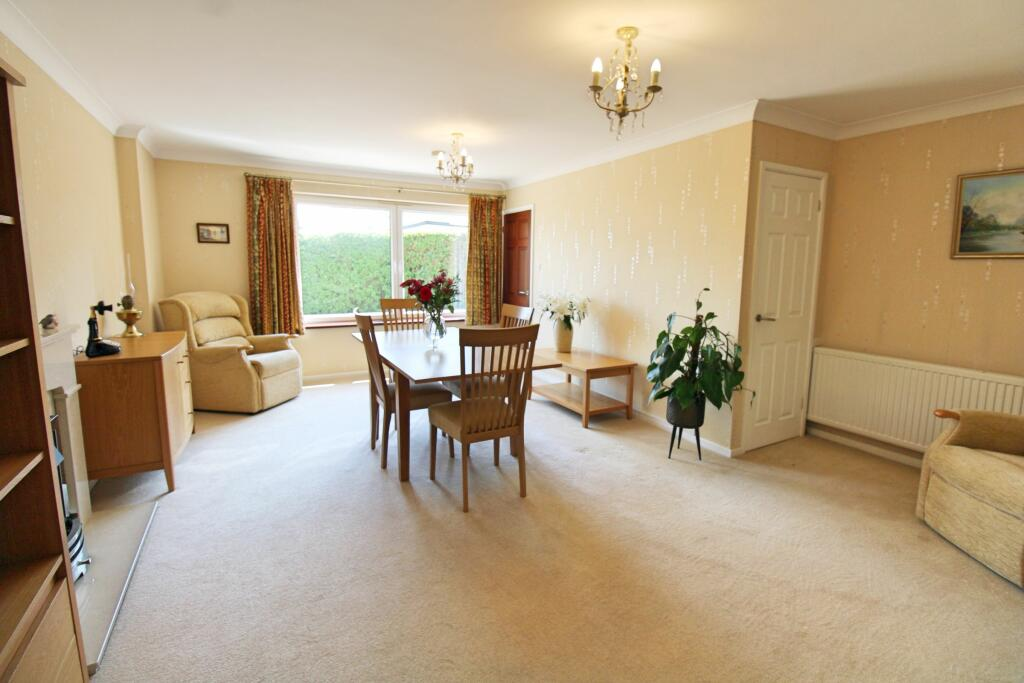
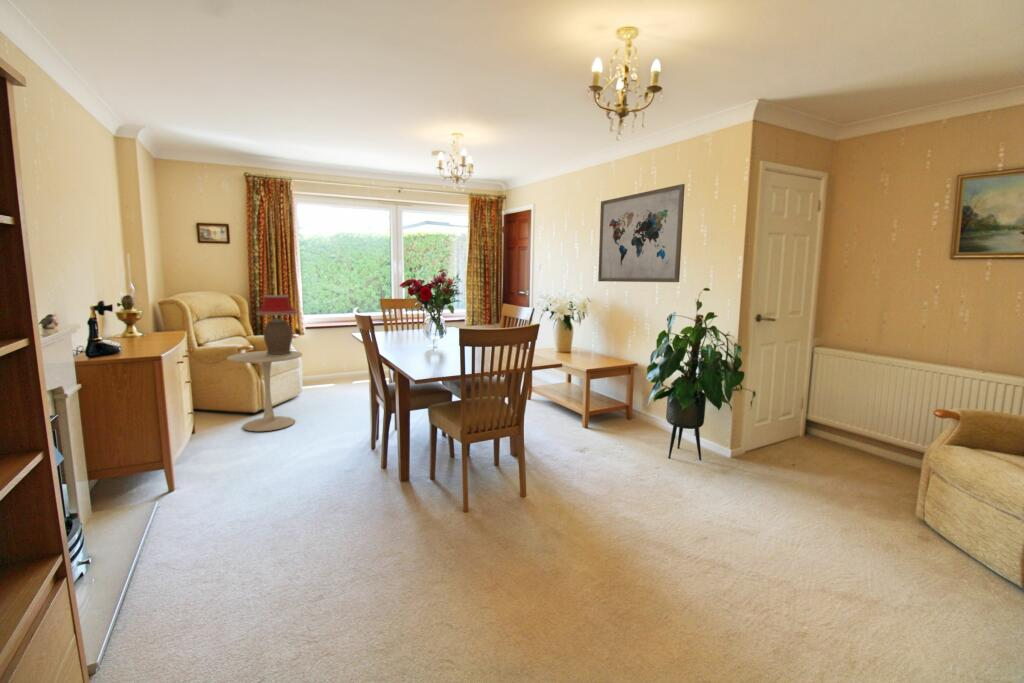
+ side table (267, 390)
+ wall art (636, 238)
+ table lamp (277, 325)
